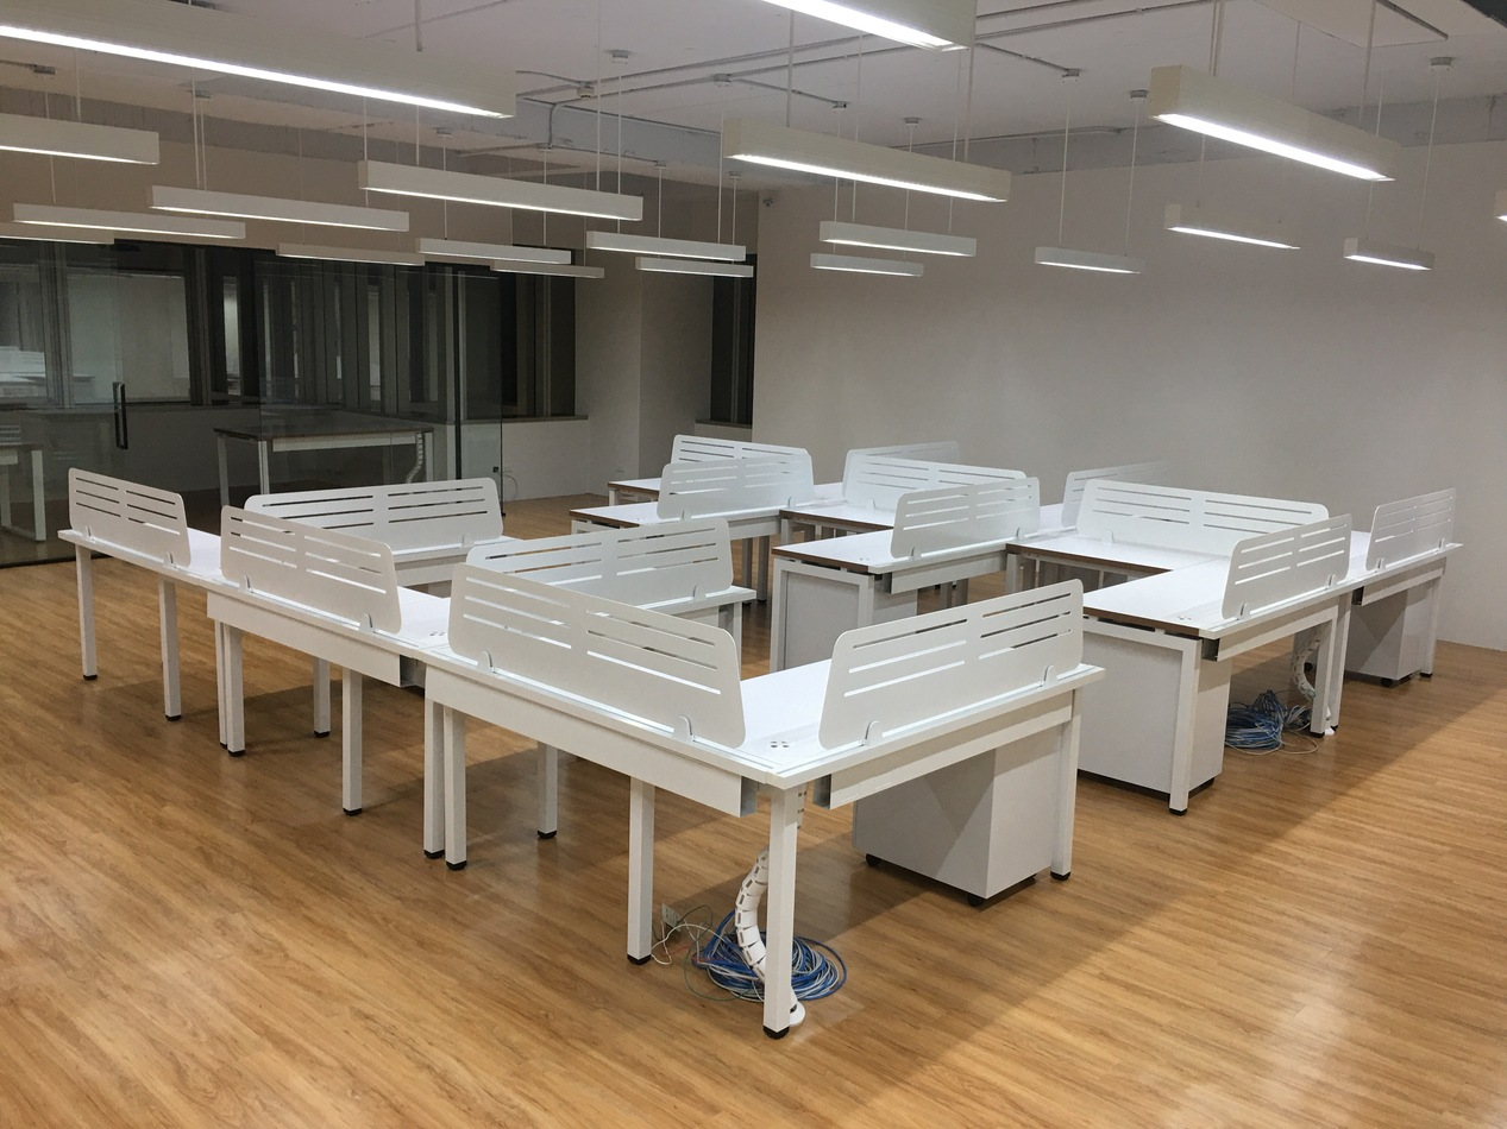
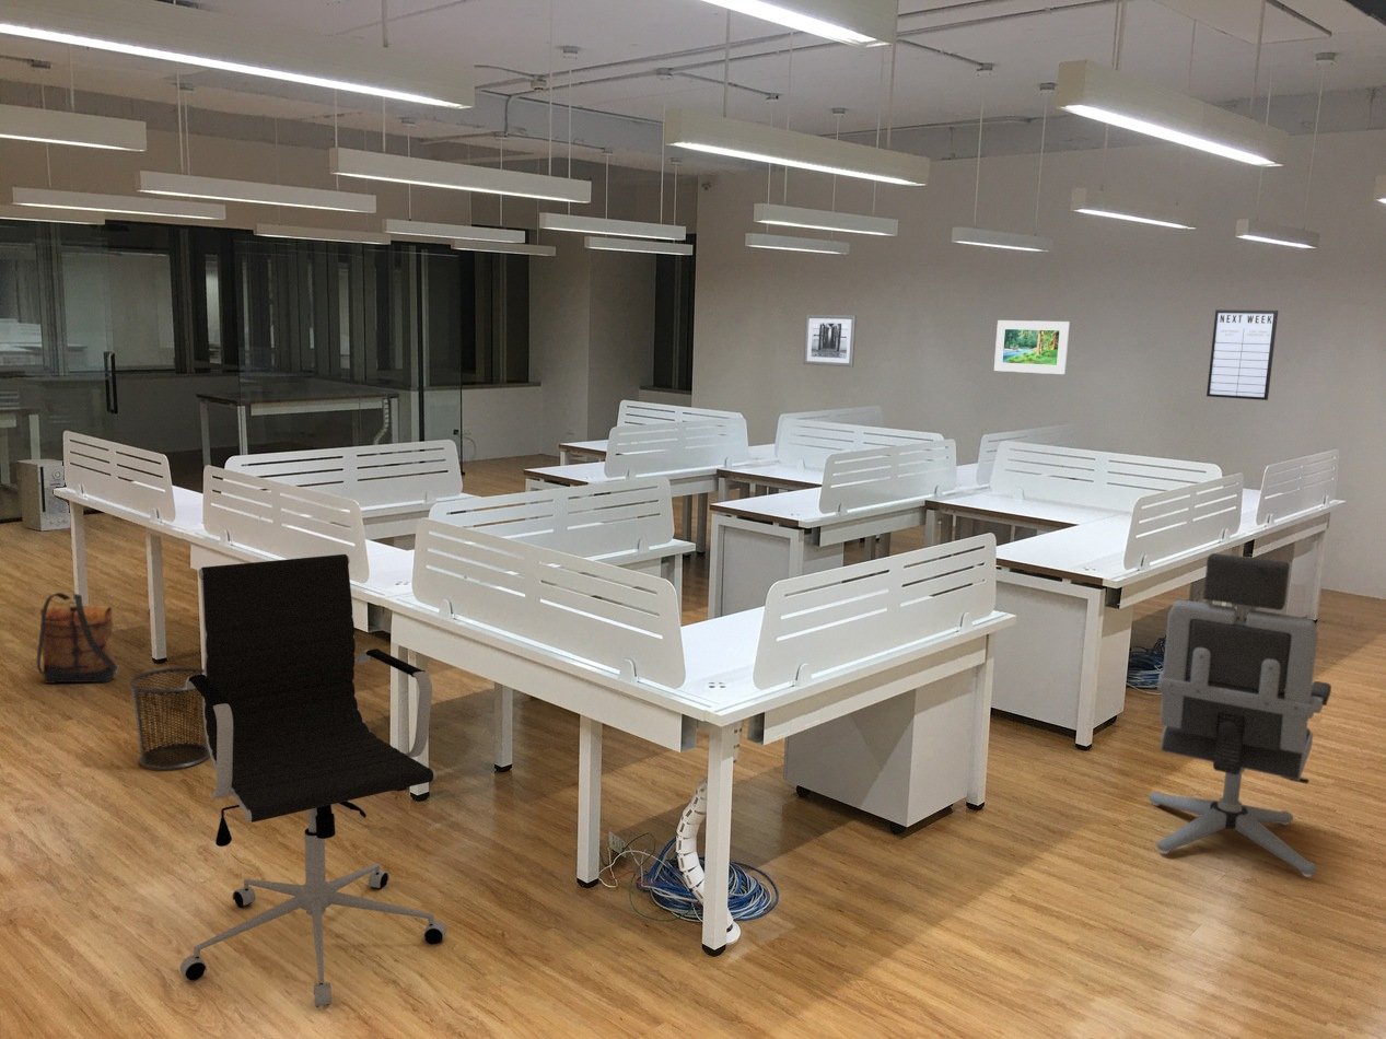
+ wall art (829, 340)
+ office chair (303, 764)
+ office chair (1242, 696)
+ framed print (1030, 347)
+ backpack (72, 637)
+ writing board (1241, 354)
+ air purifier (45, 494)
+ waste bin (174, 717)
